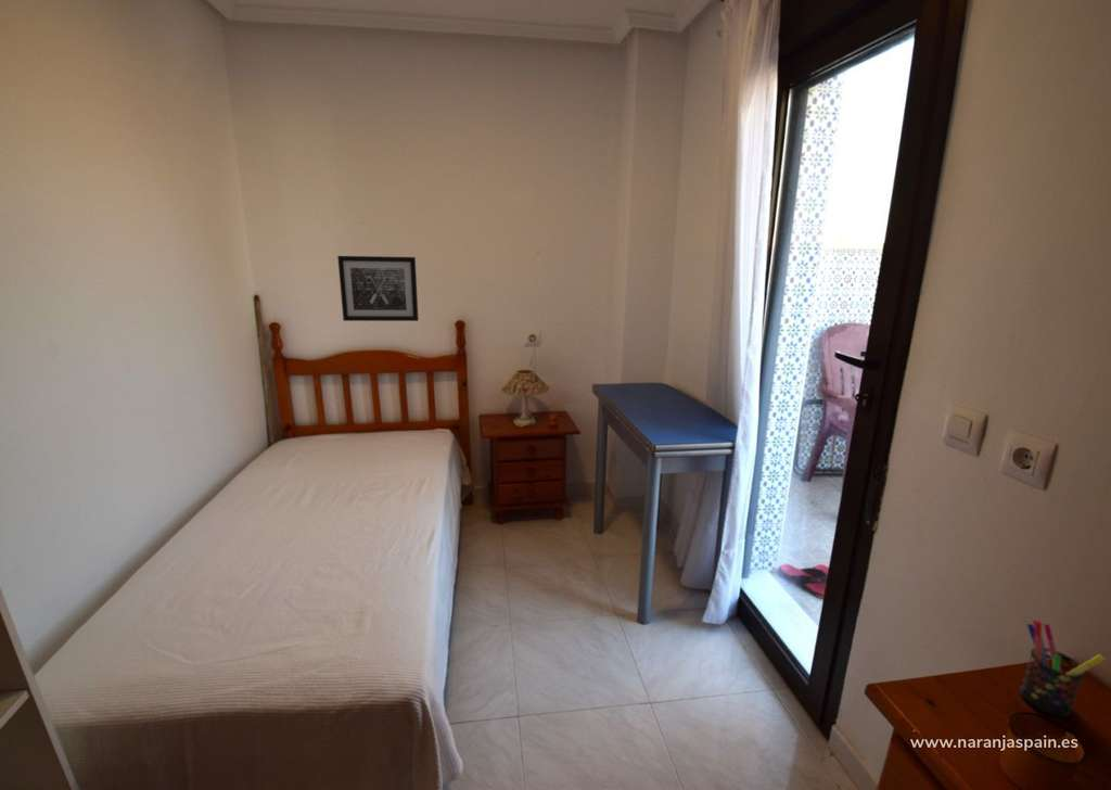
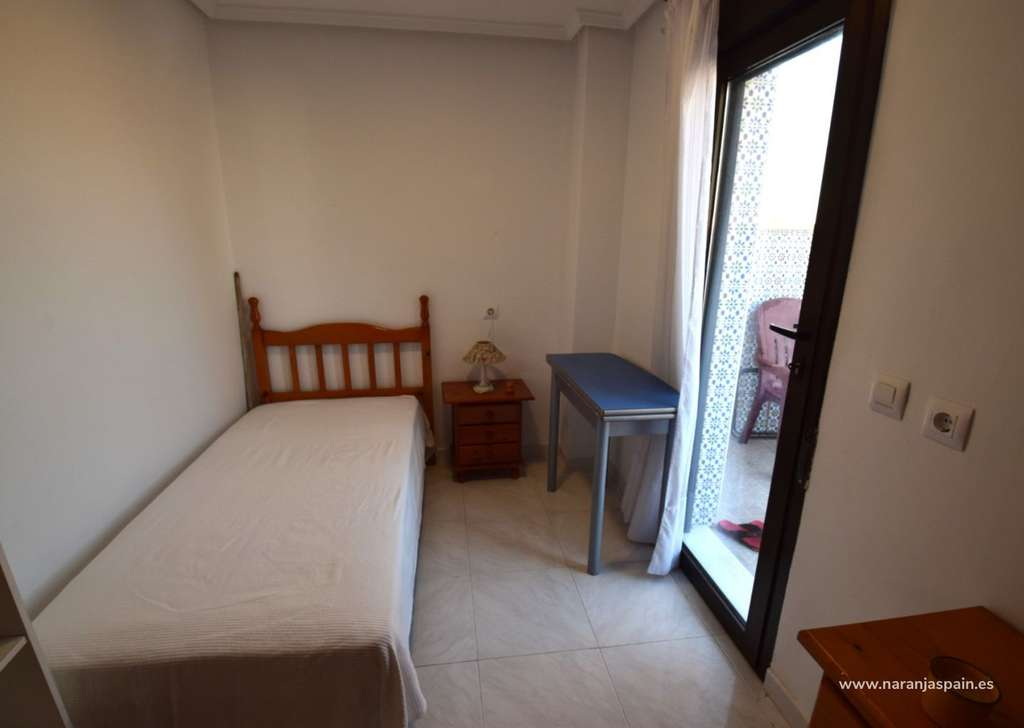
- wall art (379, 289)
- pen holder (1051, 667)
